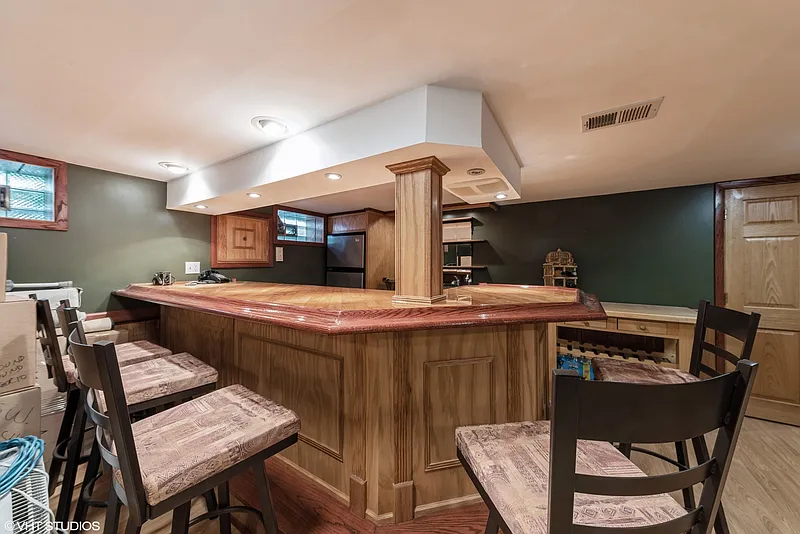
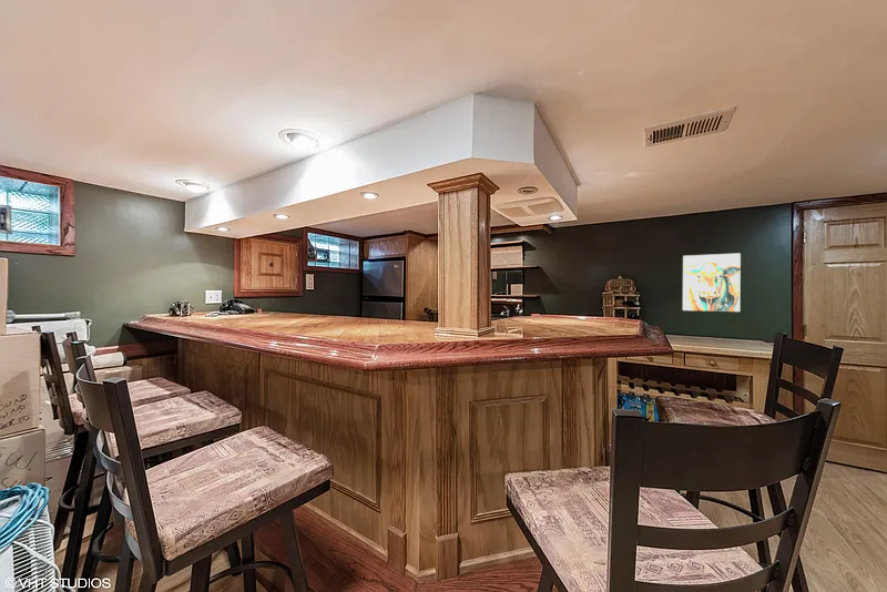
+ wall art (710, 283)
